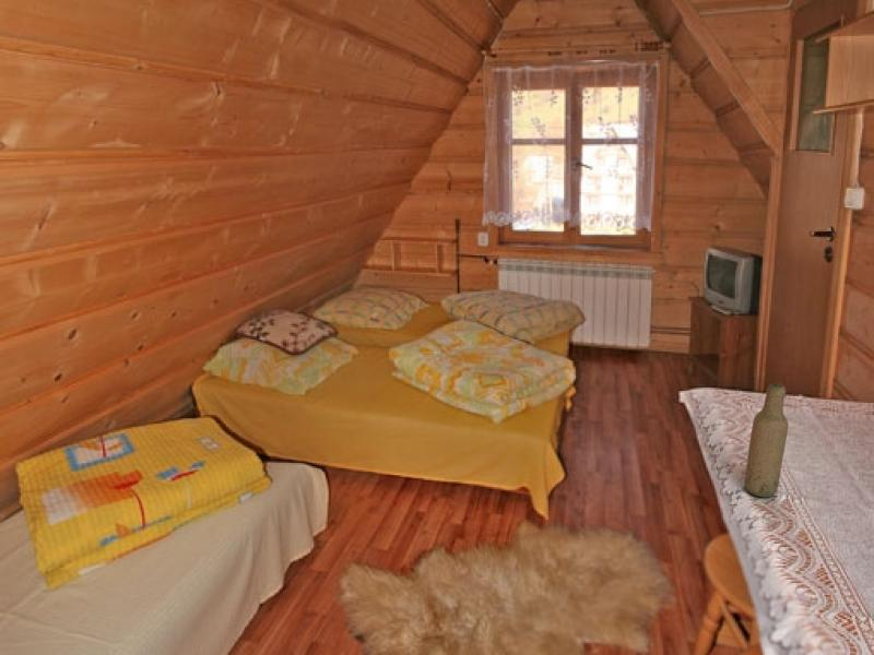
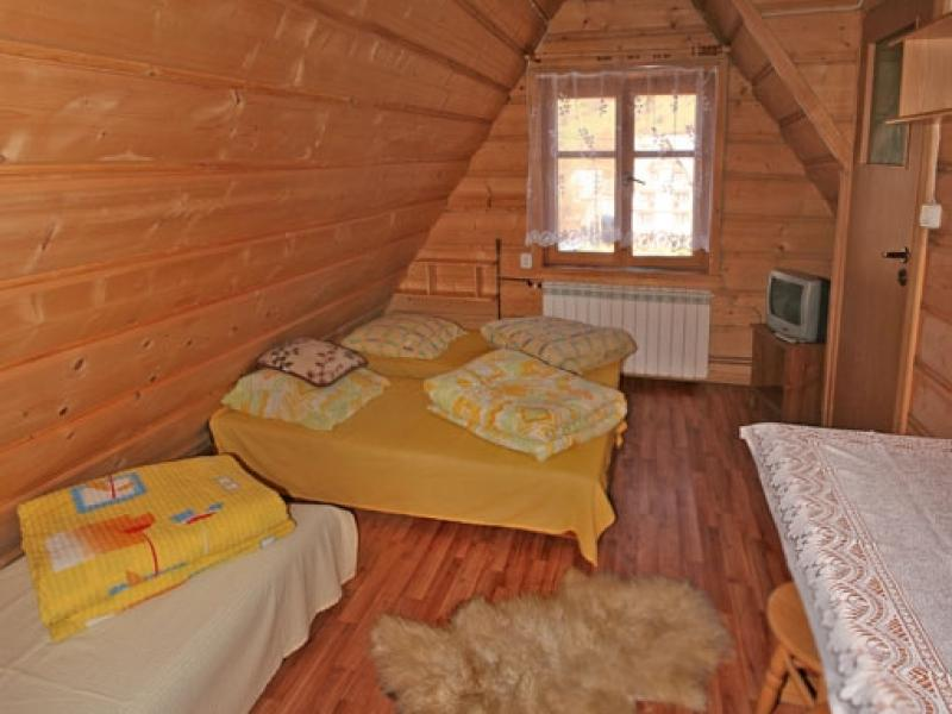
- bottle (767, 439)
